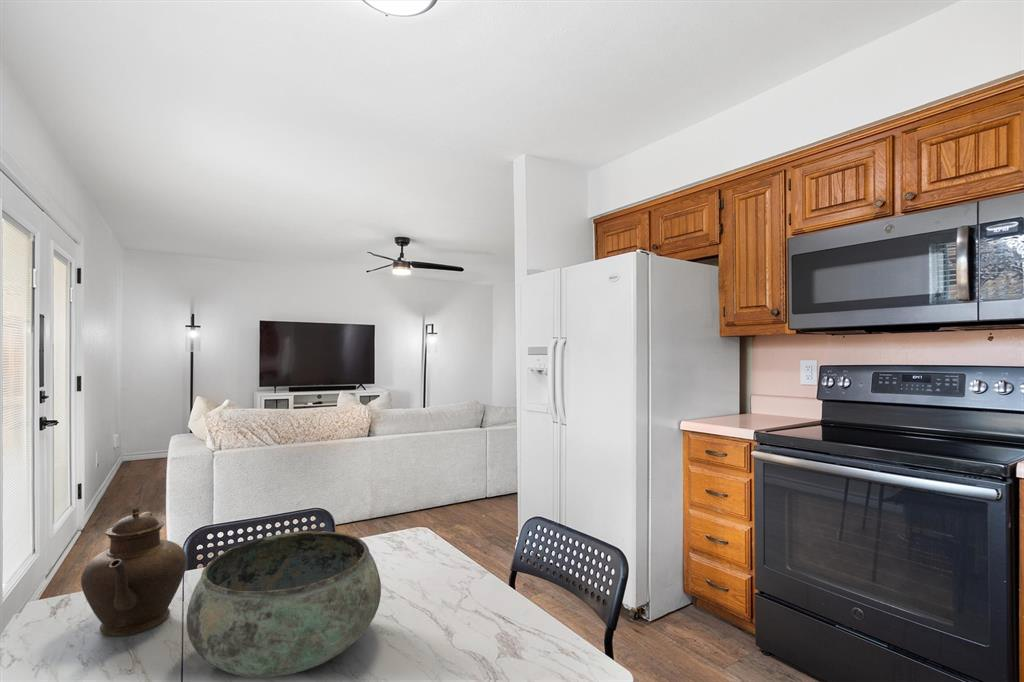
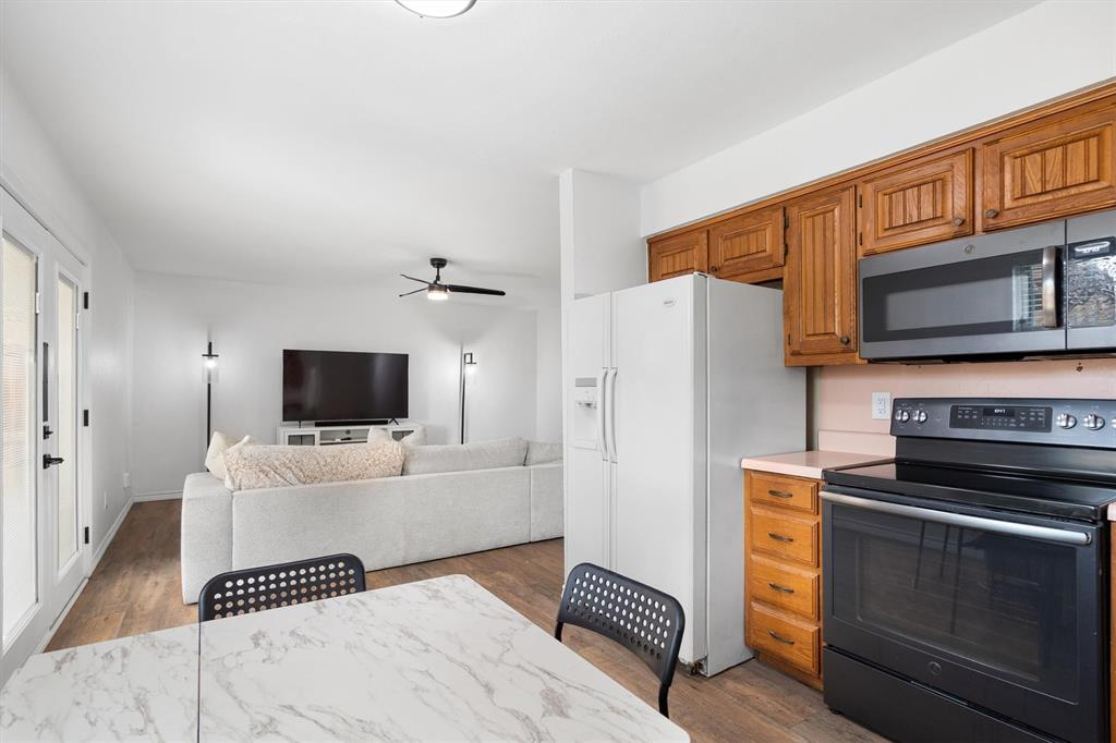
- bowl (290, 600)
- teapot (132, 567)
